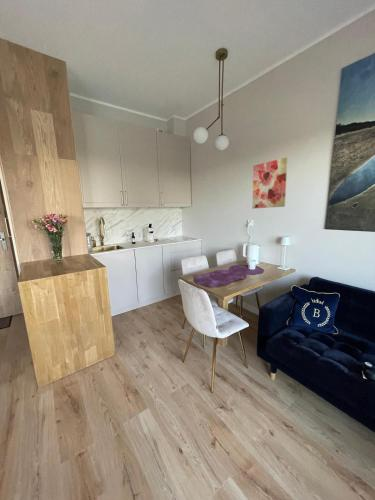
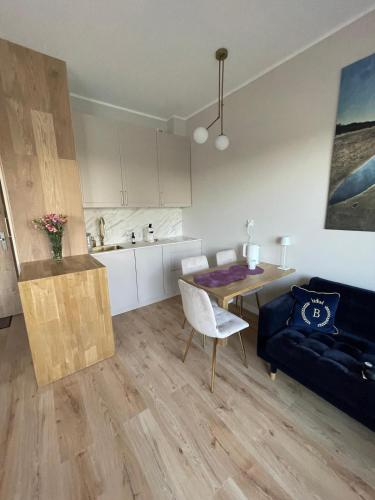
- wall art (268, 185)
